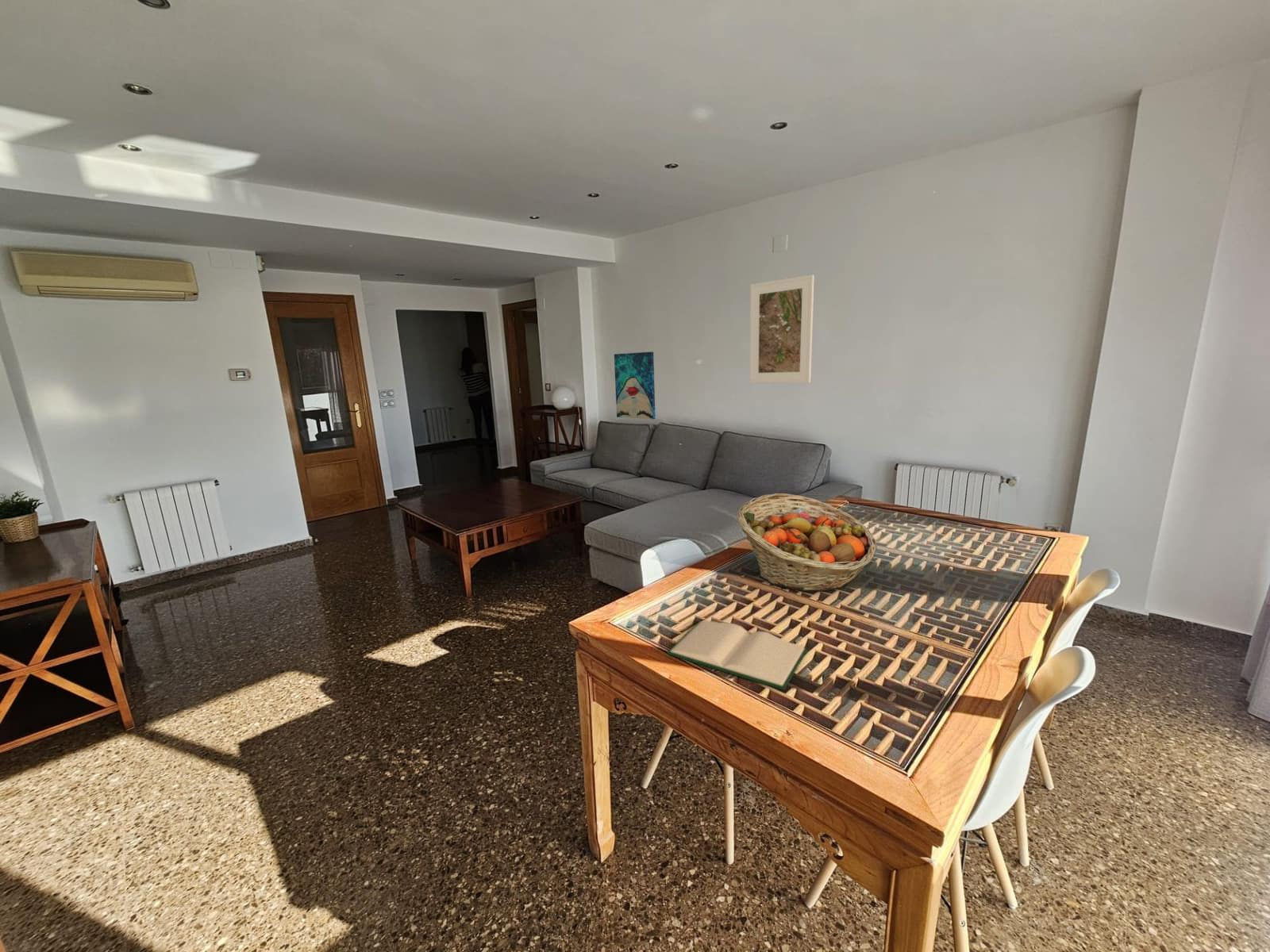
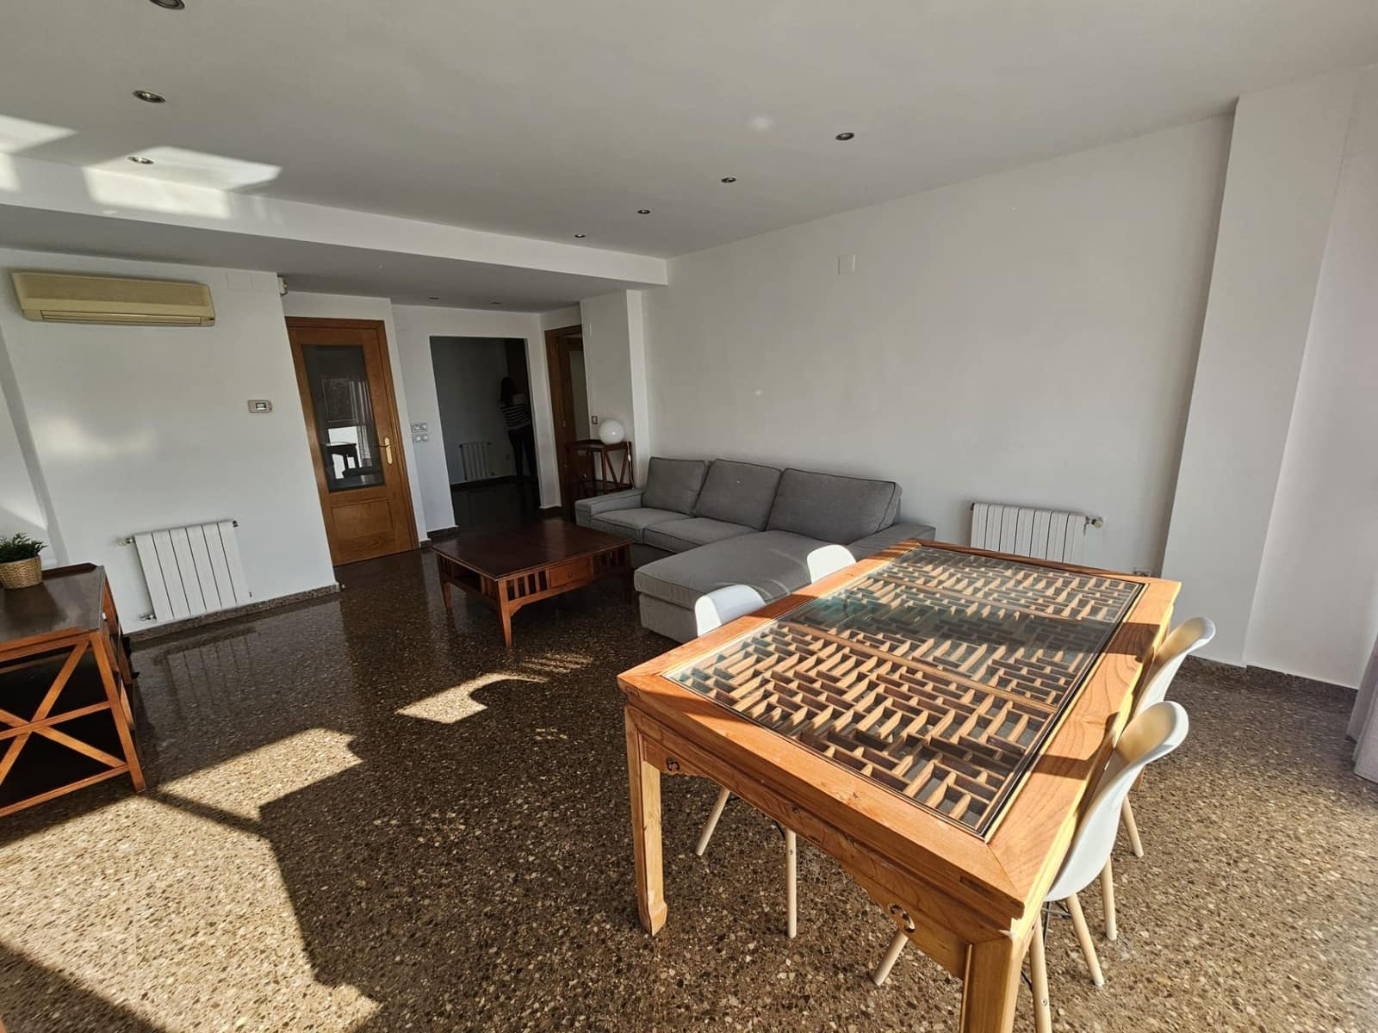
- wall art (634, 386)
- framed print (779, 332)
- fruit basket (805, 539)
- hardback book (737, 647)
